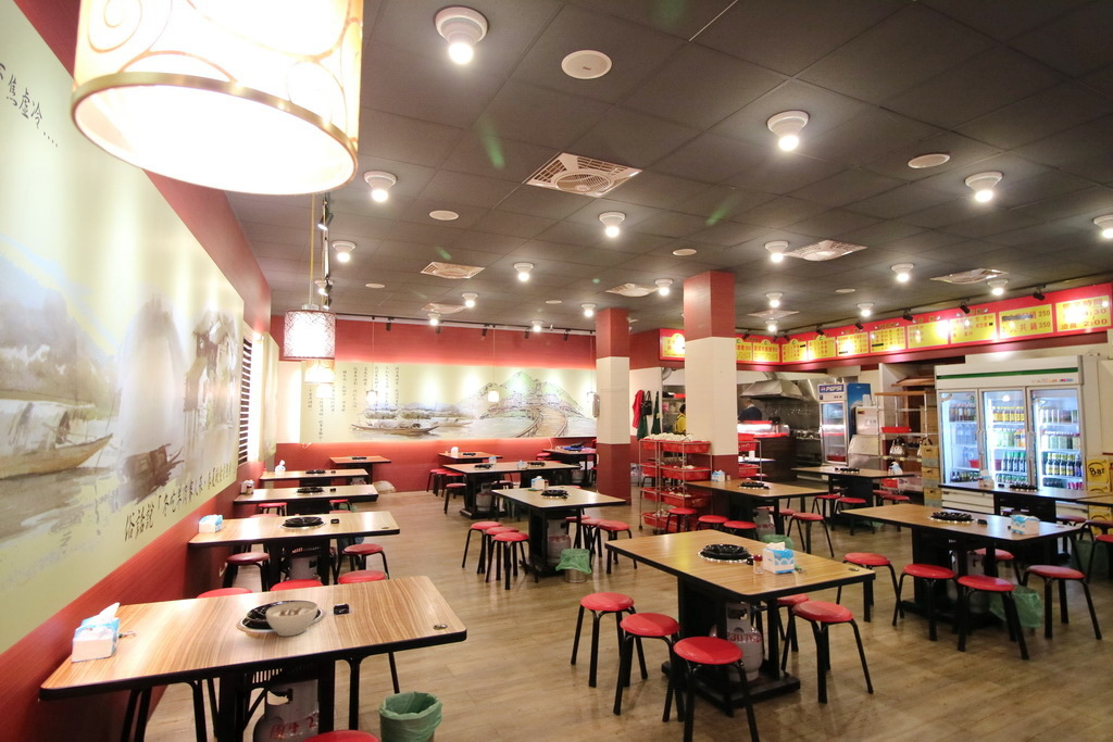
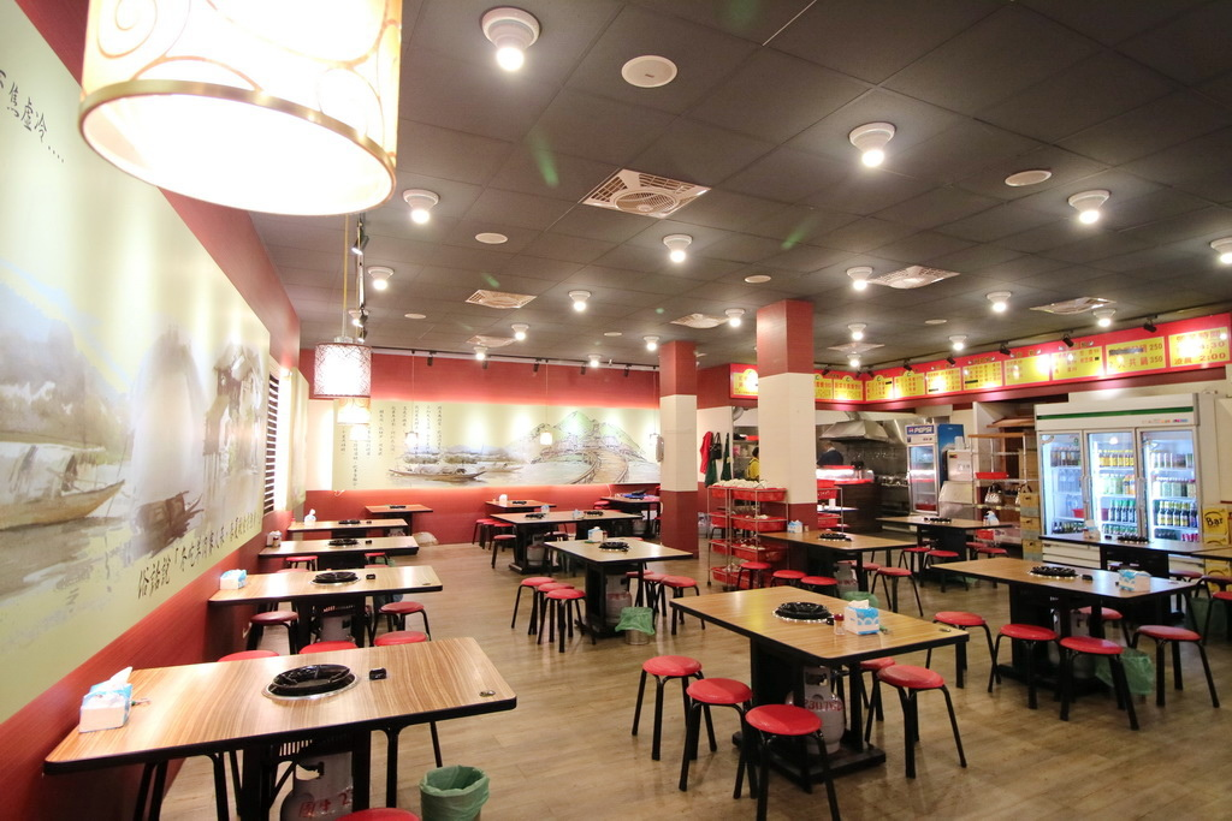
- soup bowl (291, 619)
